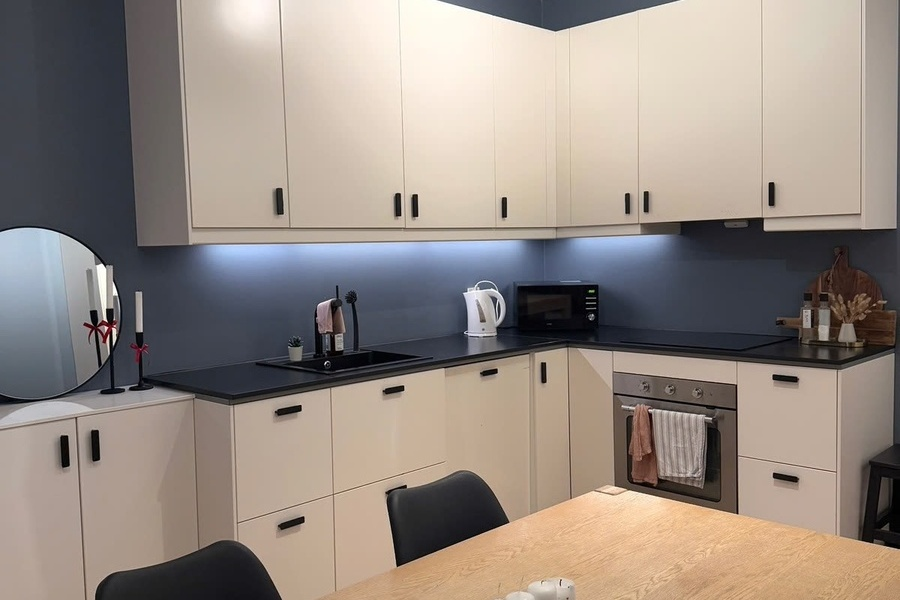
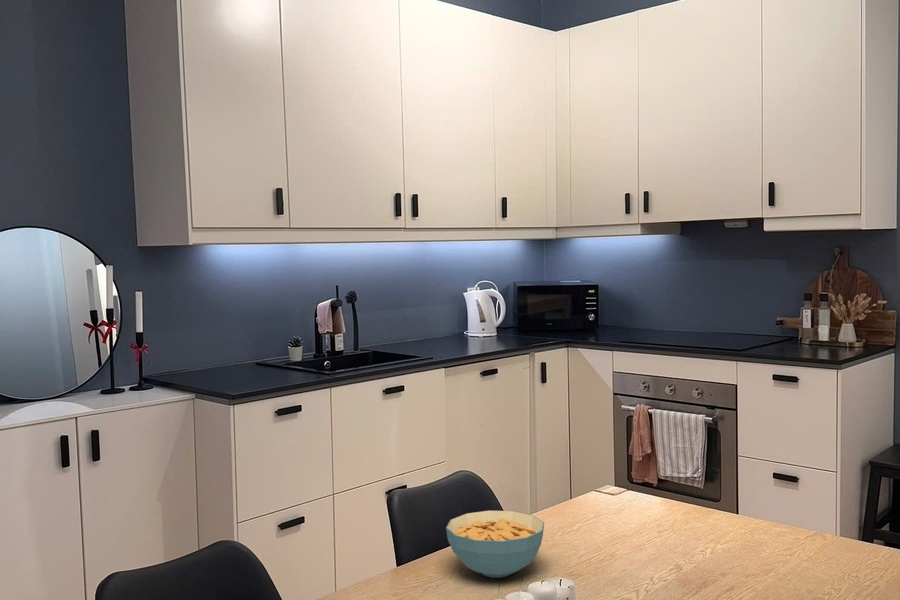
+ cereal bowl (495, 548)
